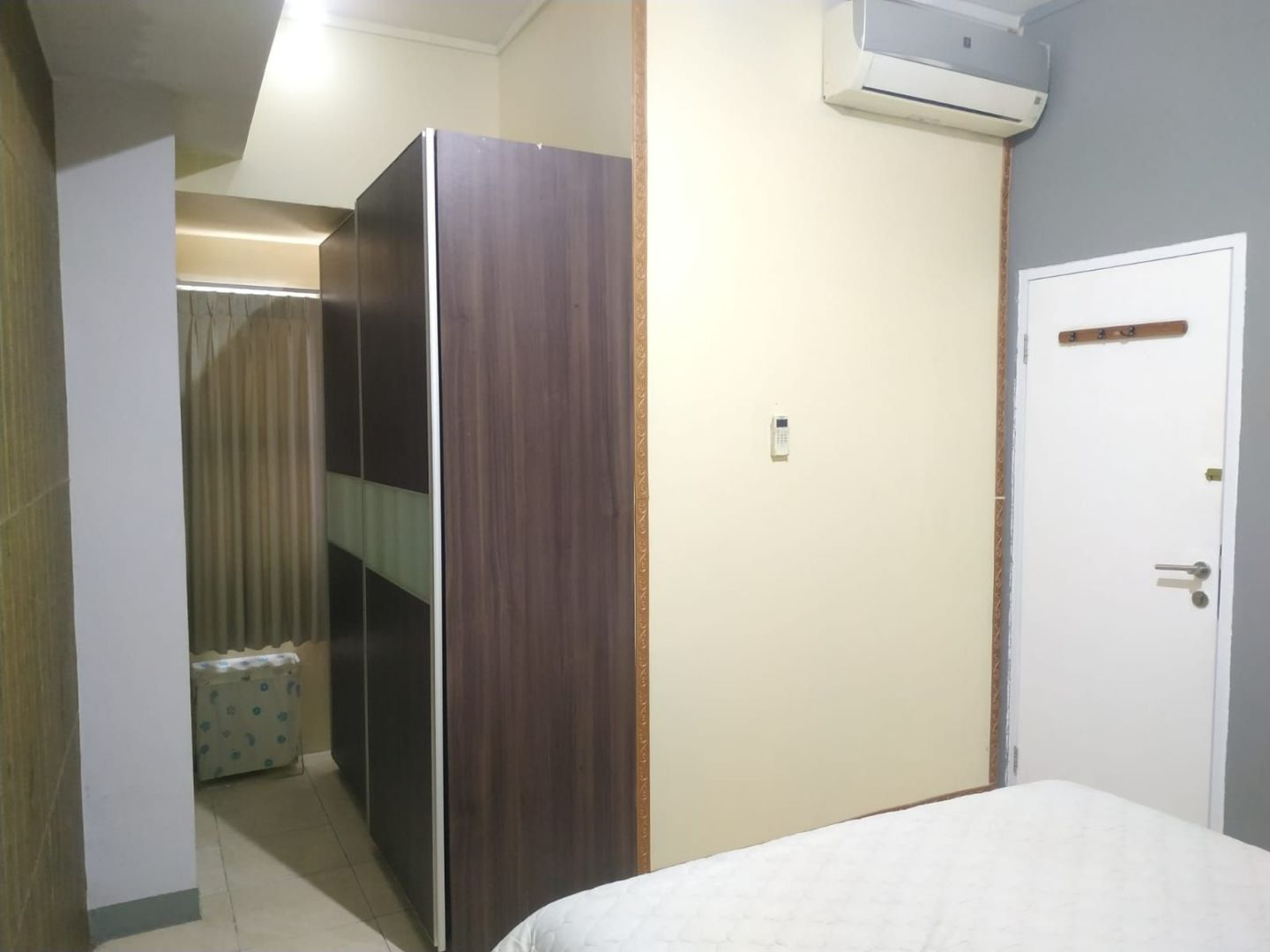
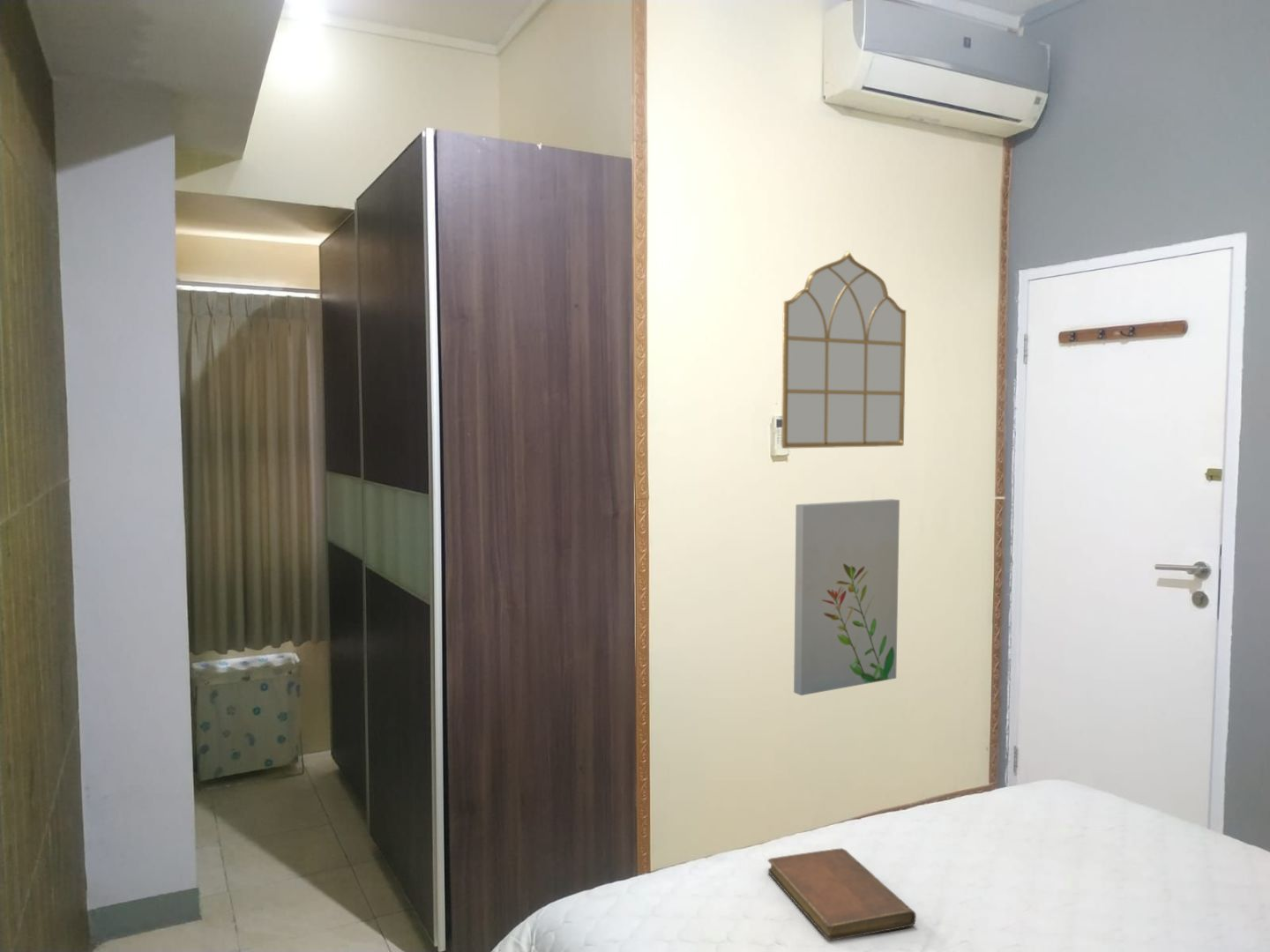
+ wall art (848, 594)
+ mirror (847, 349)
+ notebook (837, 889)
